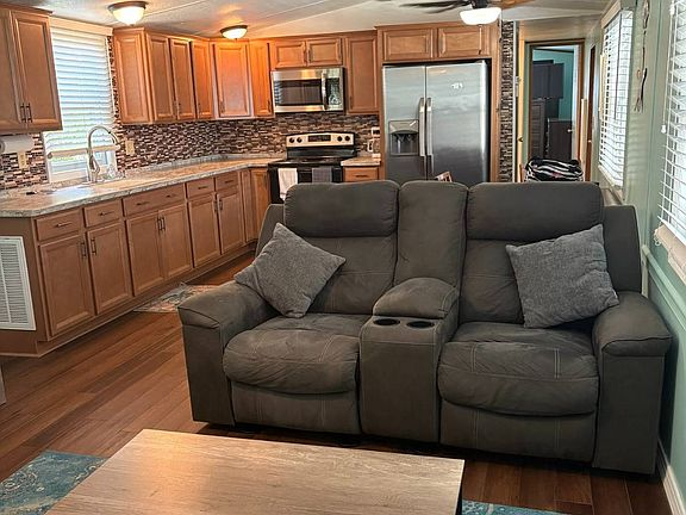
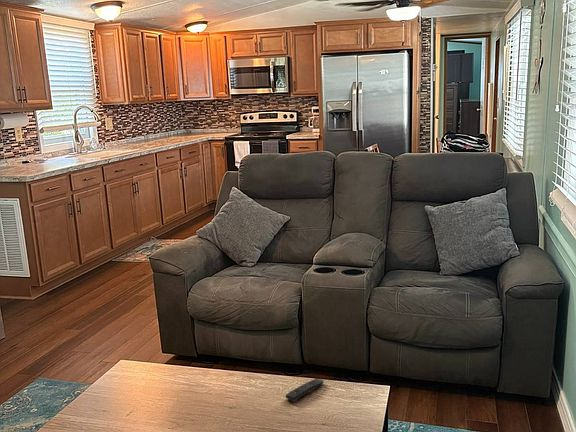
+ remote control (306, 388)
